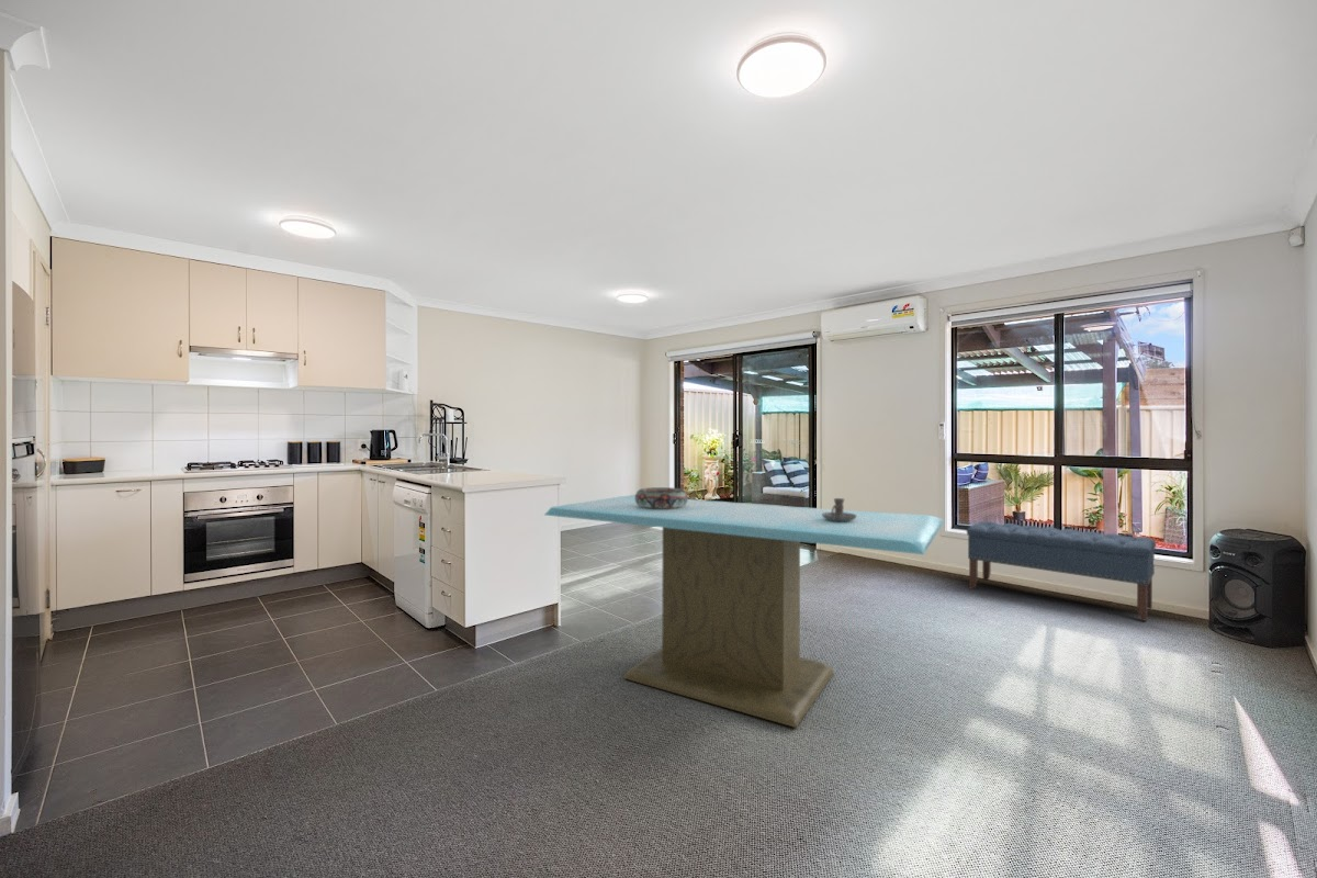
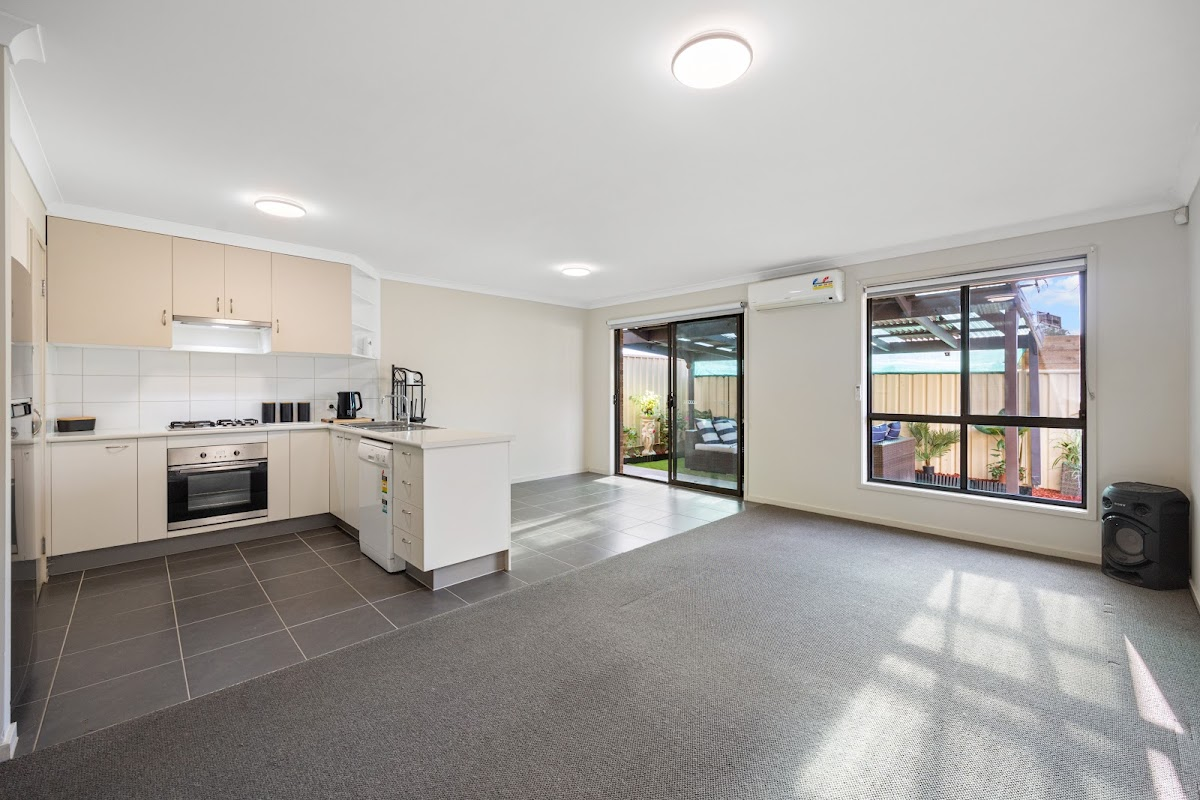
- dining table (733, 593)
- decorative bowl (661, 497)
- candle holder (837, 509)
- bench (1055, 563)
